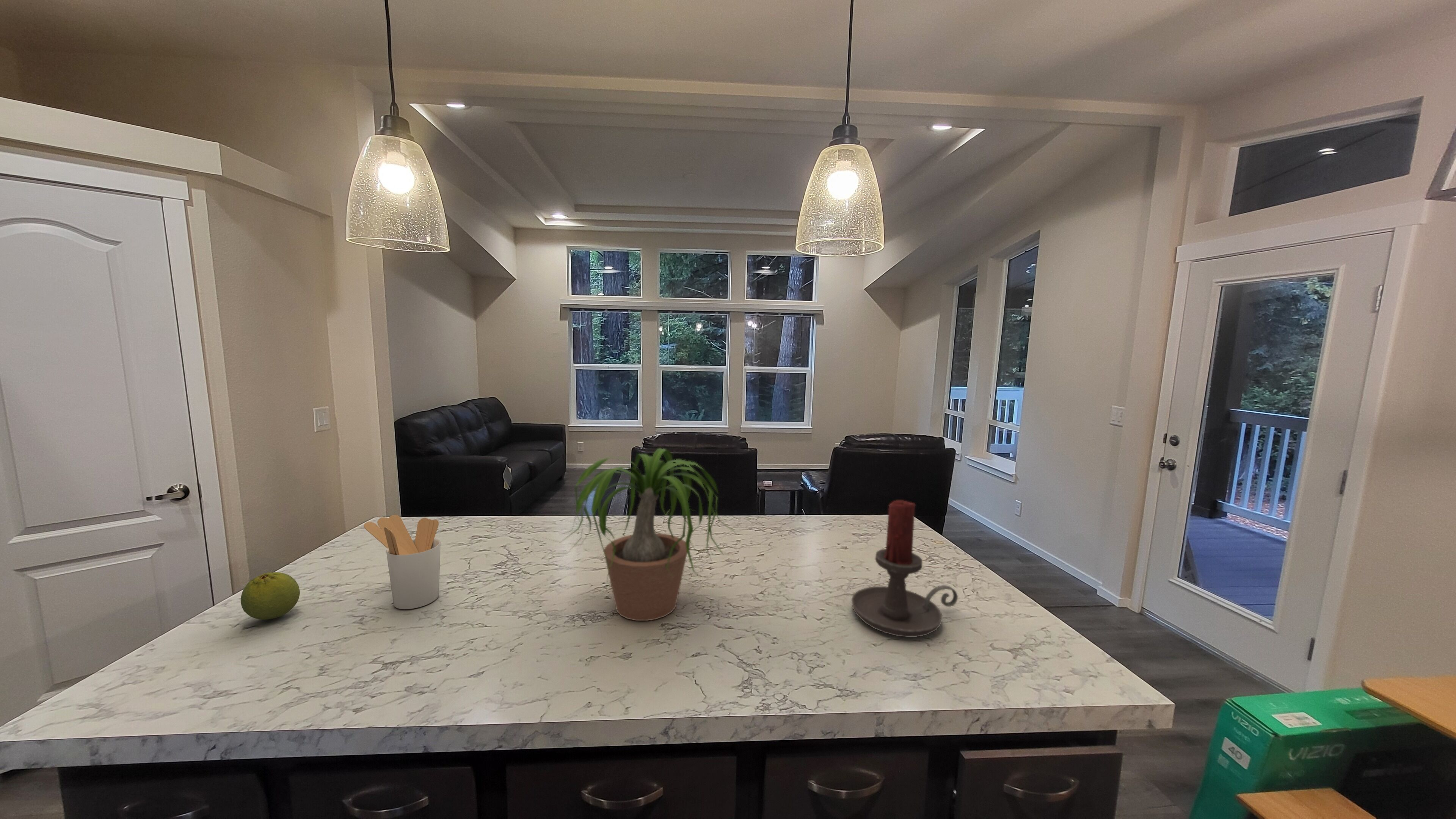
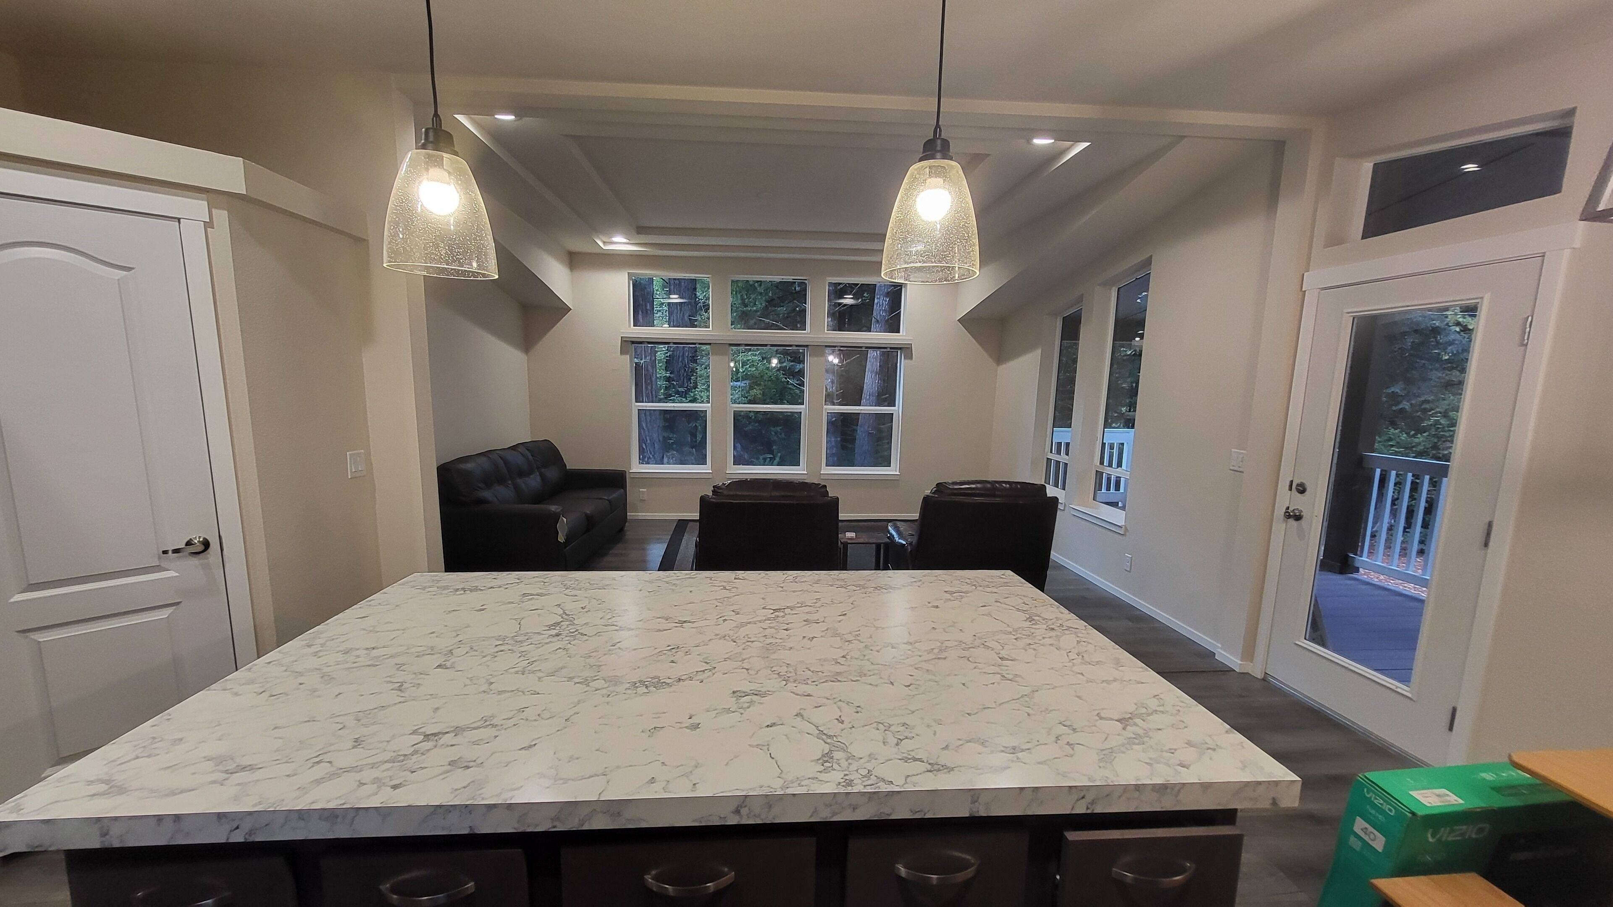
- utensil holder (405, 558)
- potted plant (661, 533)
- fruit (271, 595)
- candle holder (910, 558)
